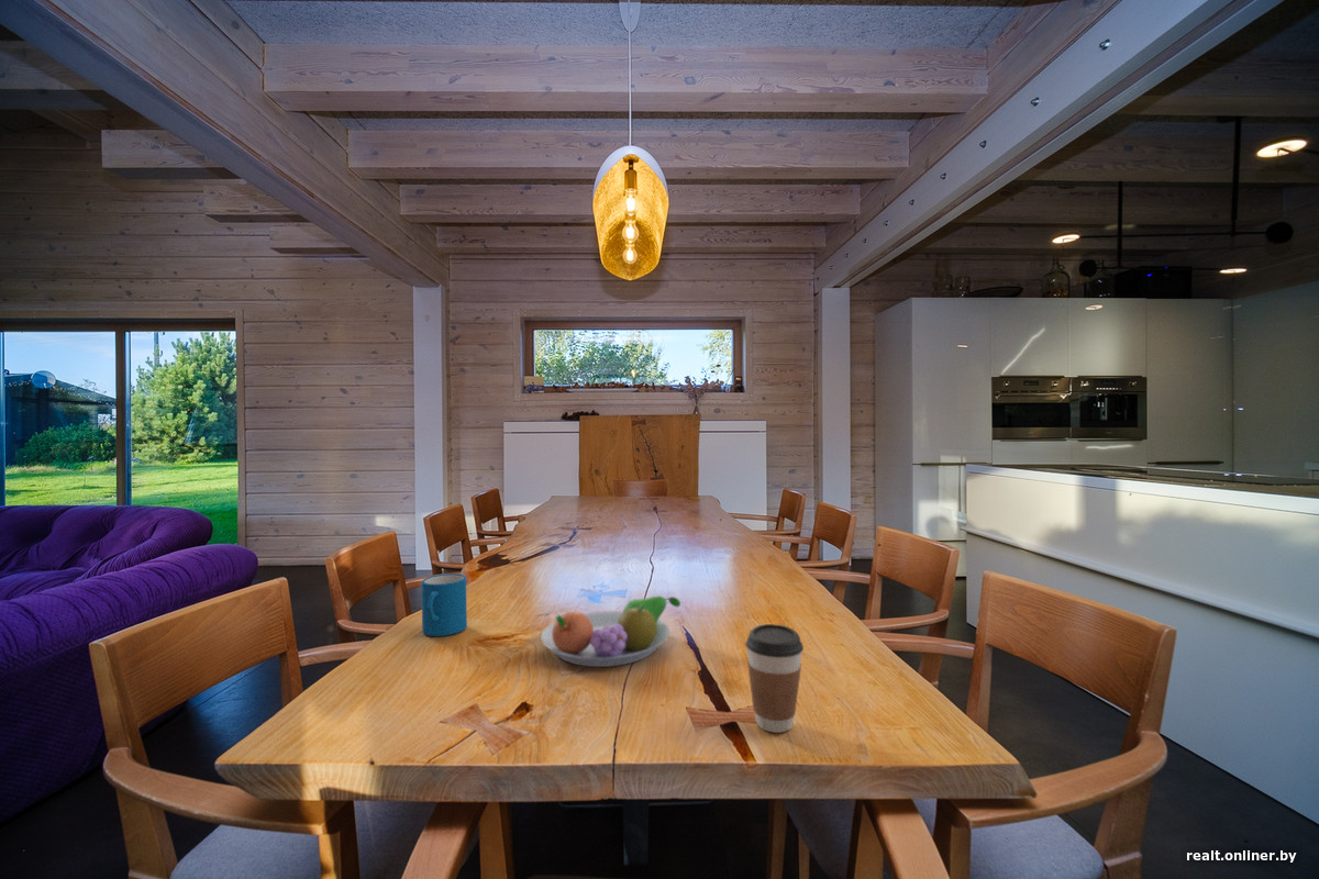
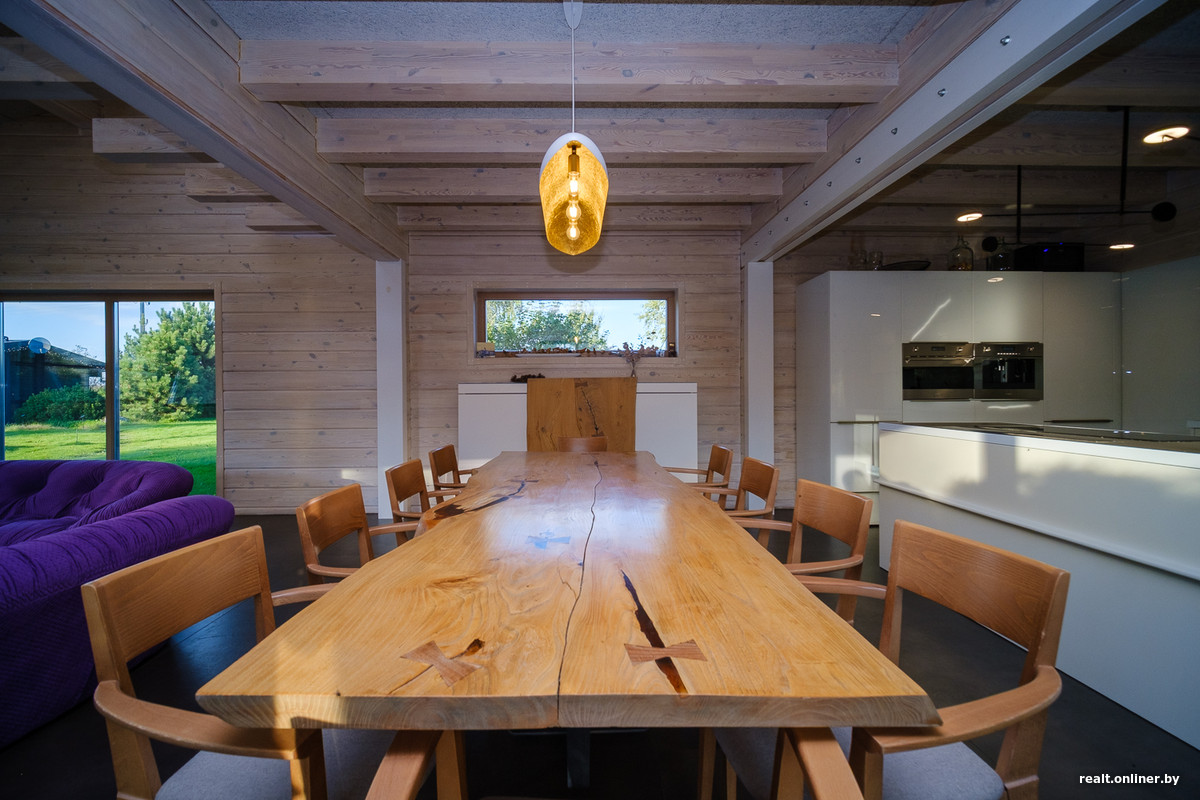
- coffee cup (774, 678)
- mug (441, 607)
- fruit bowl (611, 620)
